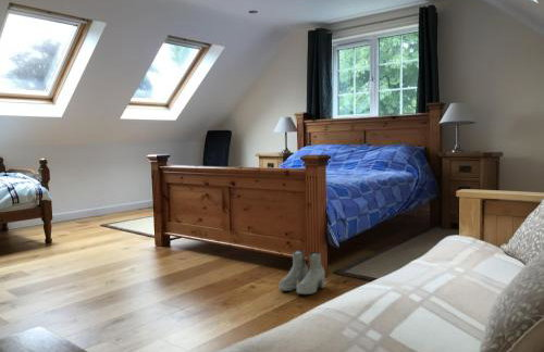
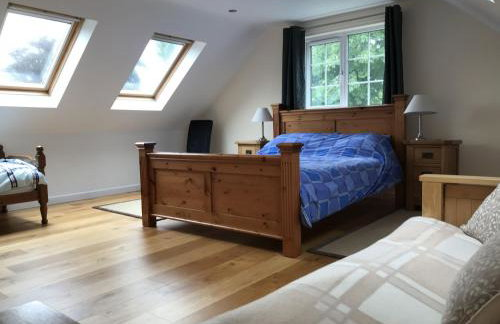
- boots (302, 271)
